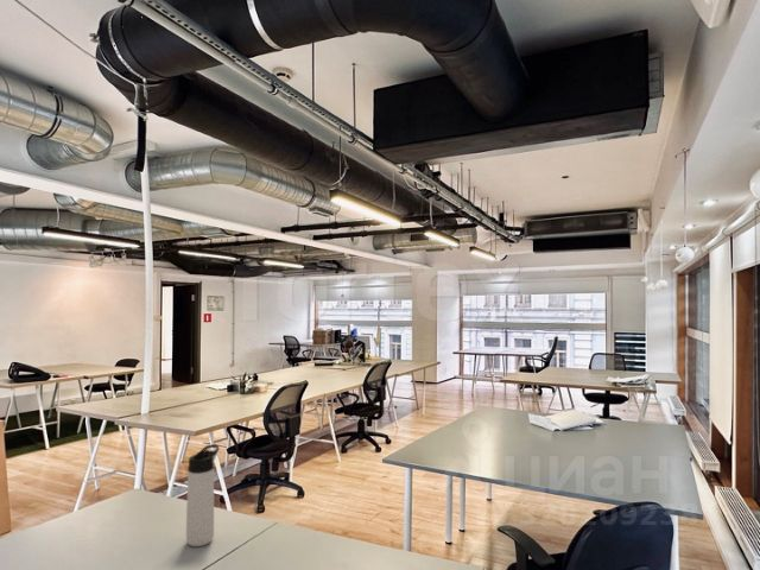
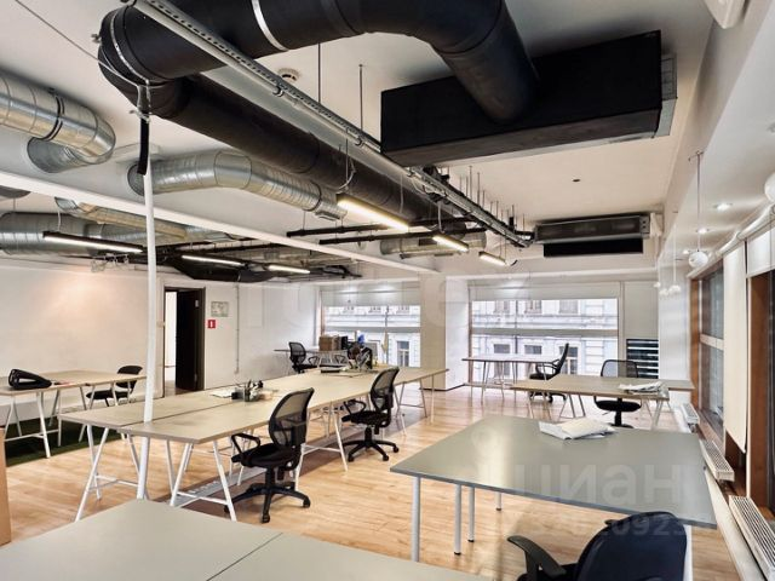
- thermos bottle (203, 493)
